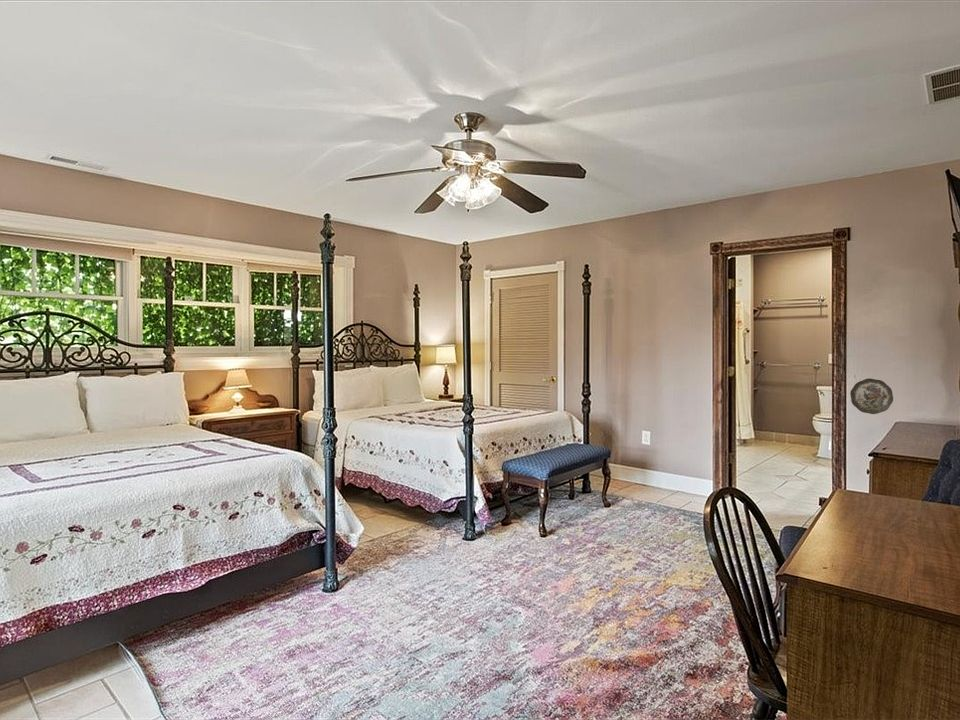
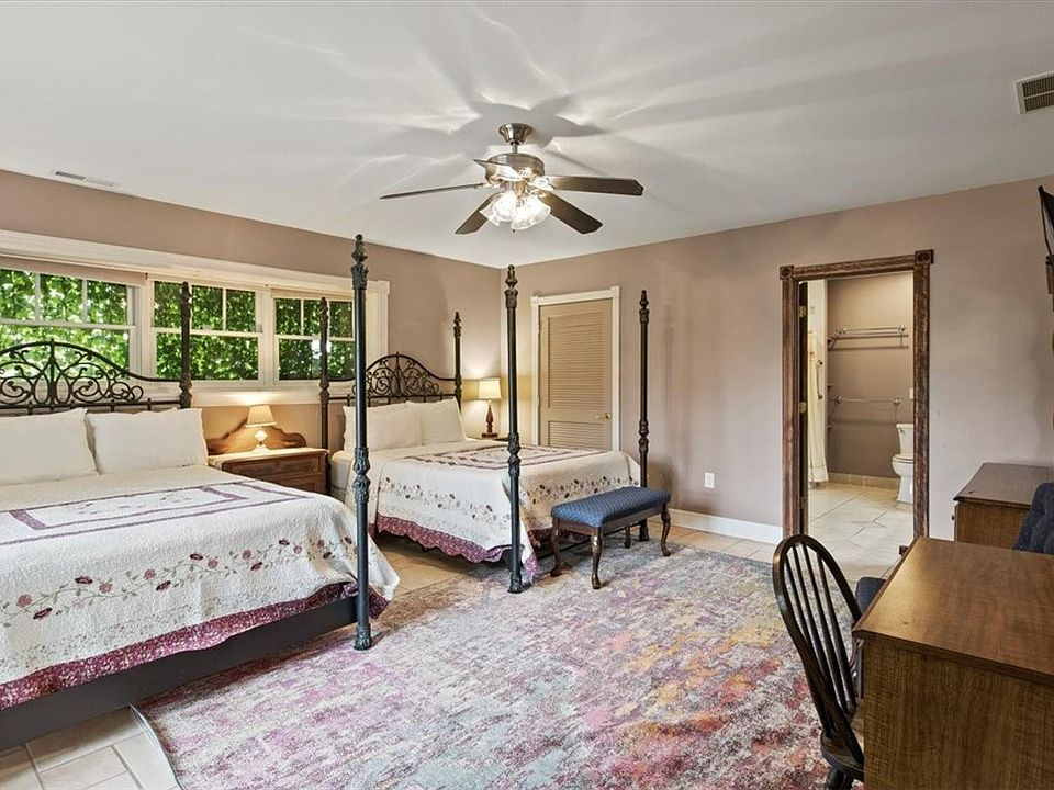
- decorative plate (871, 396)
